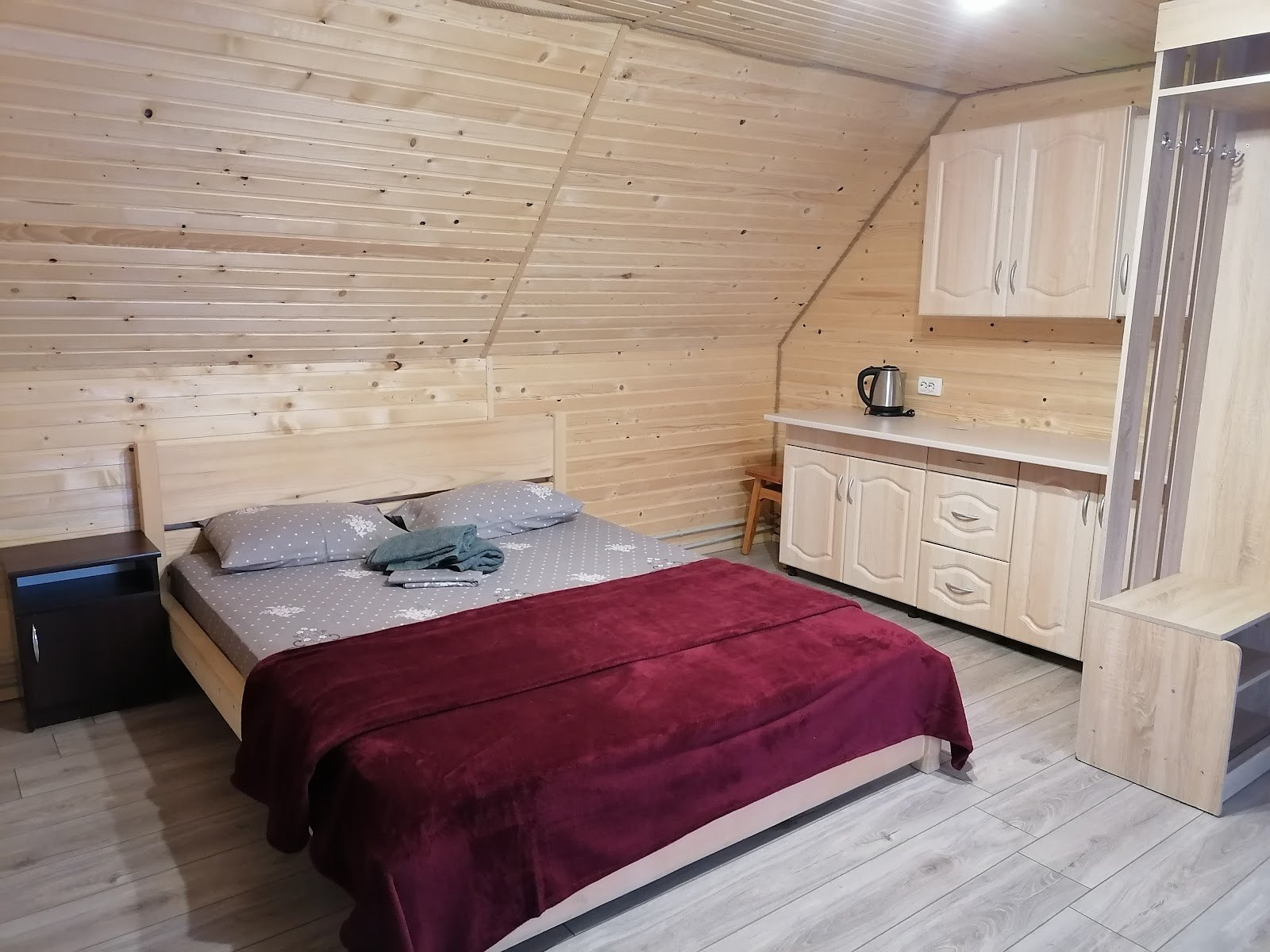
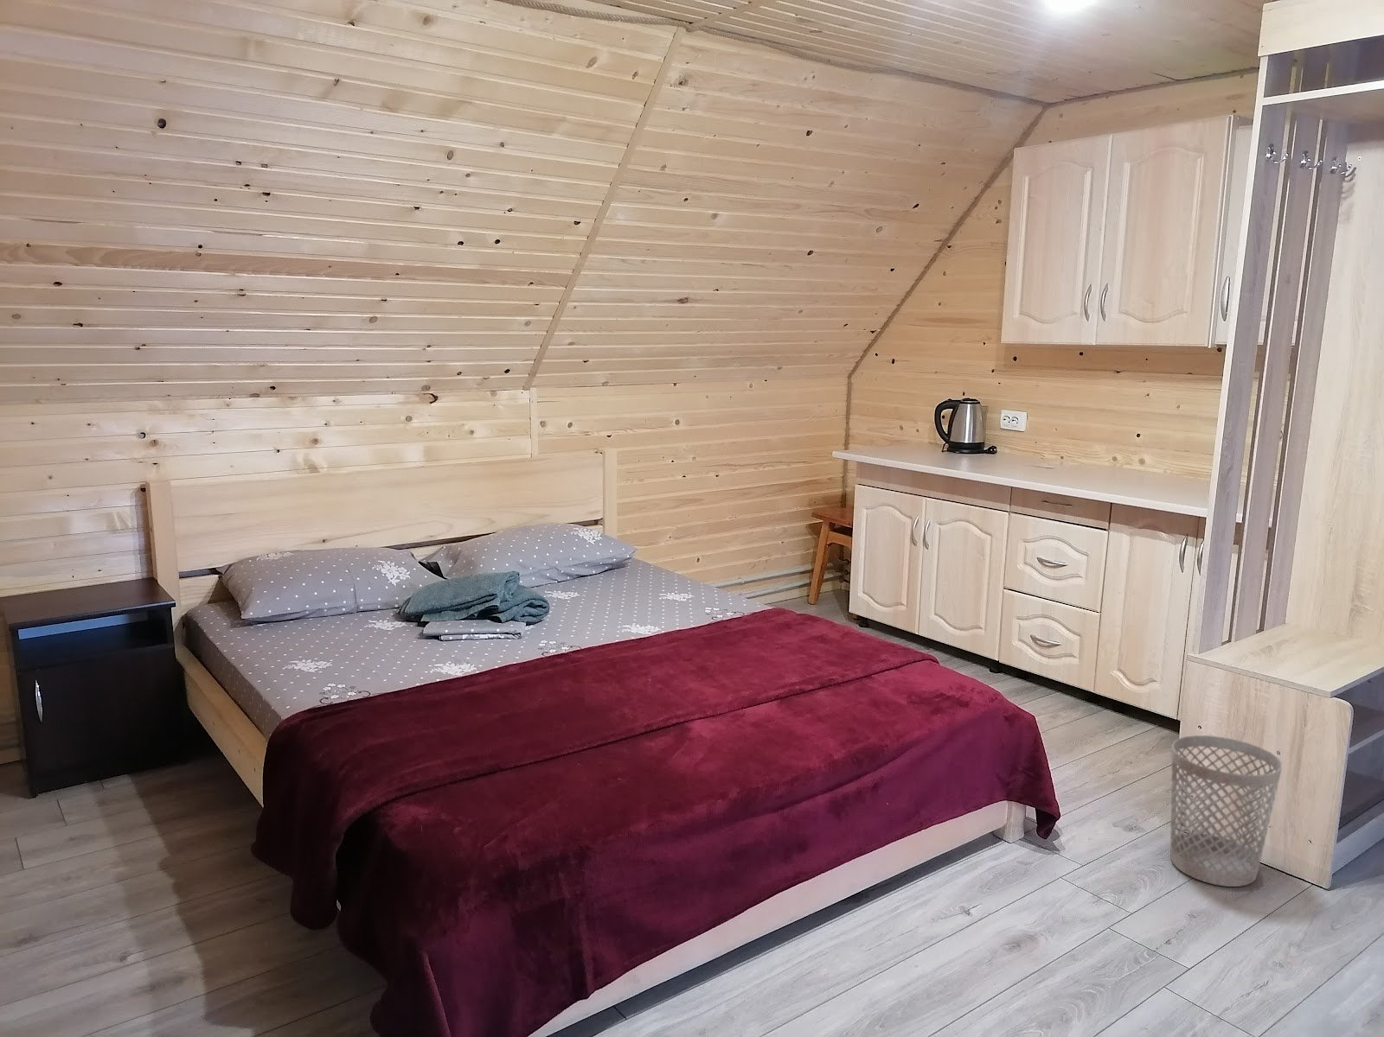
+ wastebasket (1218, 810)
